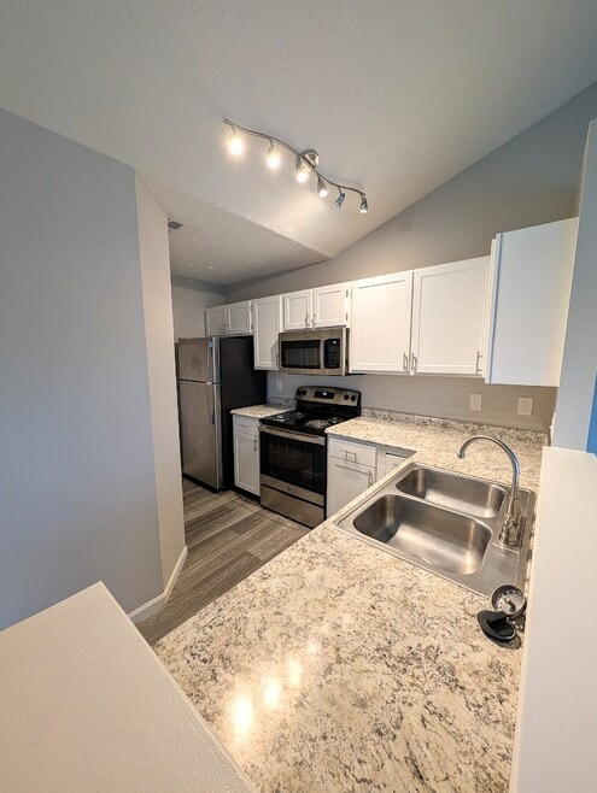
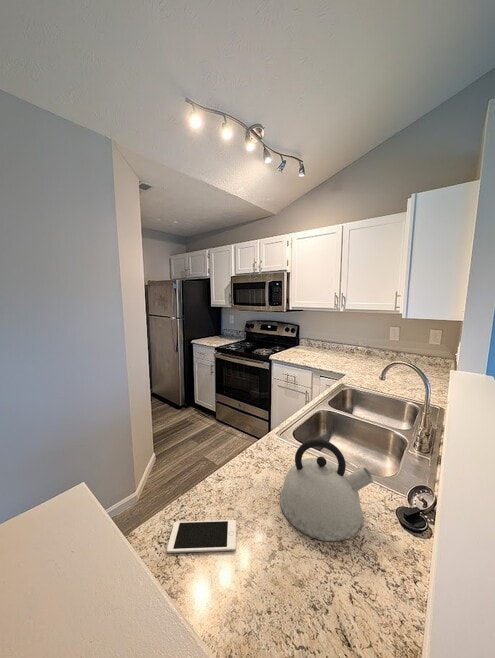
+ cell phone (203, 535)
+ kettle (325, 473)
